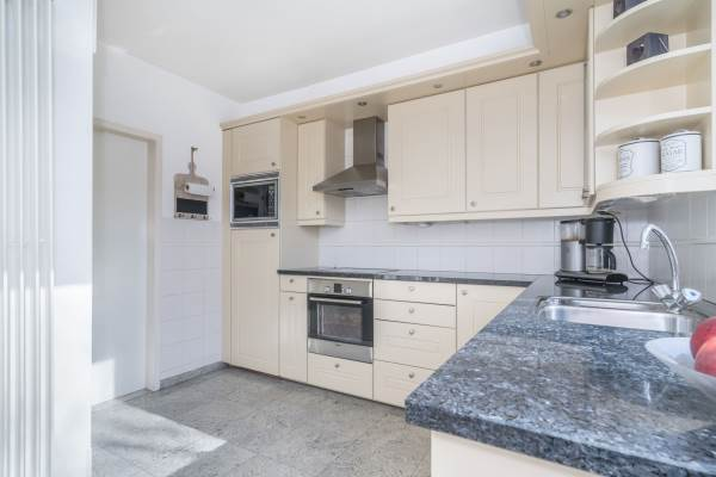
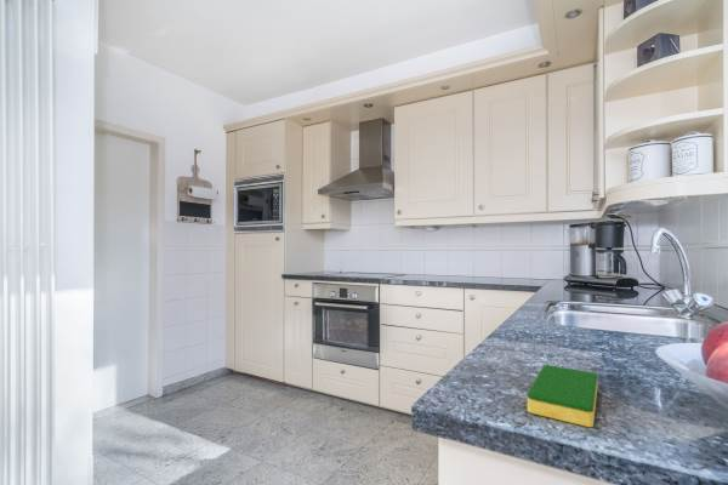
+ dish sponge (564, 390)
